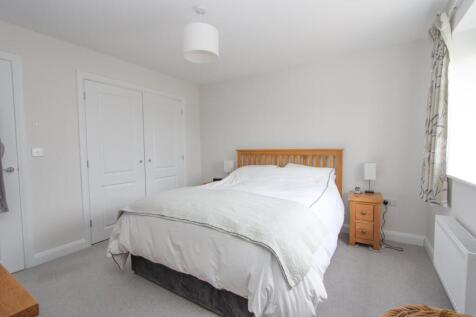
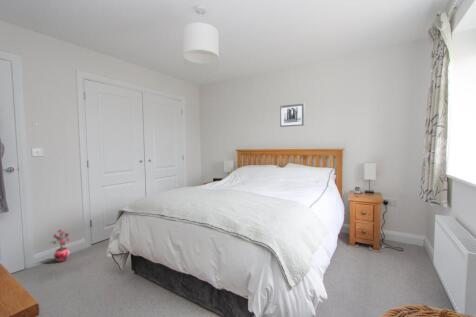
+ wall art (292, 115)
+ potted plant (60, 245)
